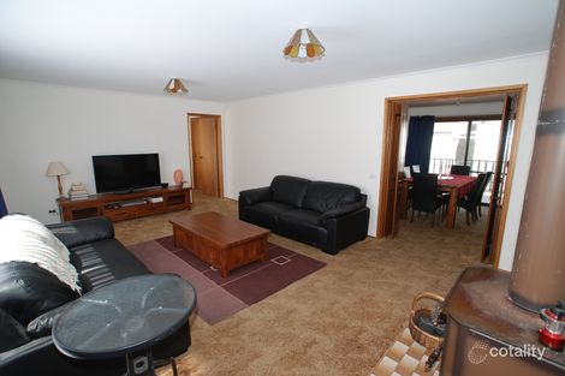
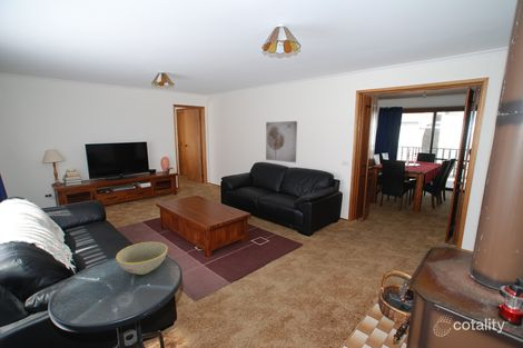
+ bowl (142, 260)
+ wall art (280, 141)
